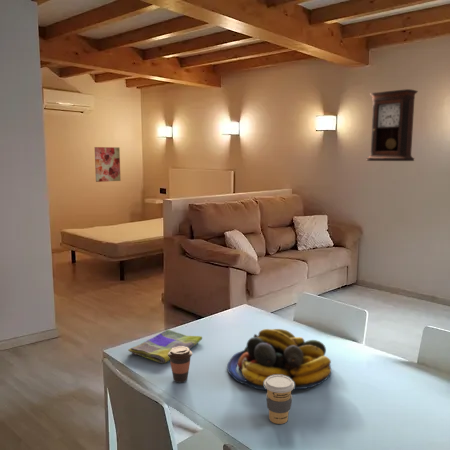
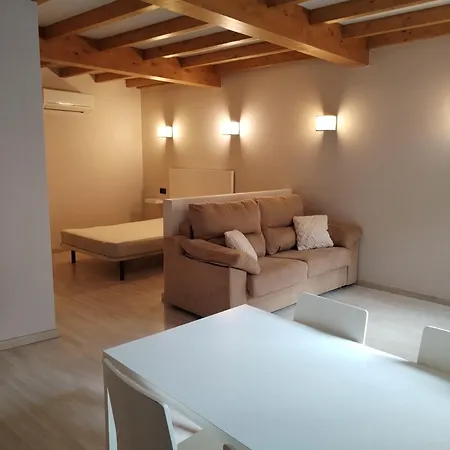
- fruit bowl (278, 350)
- coffee cup (278, 399)
- pendulum clock (390, 126)
- wall art (107, 164)
- dish towel (166, 344)
- coffee cup (180, 364)
